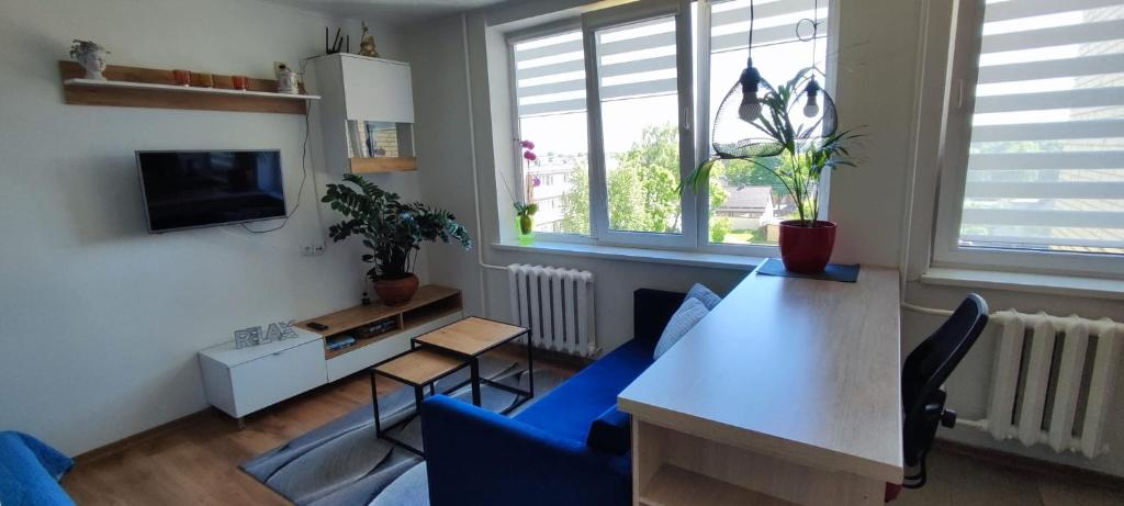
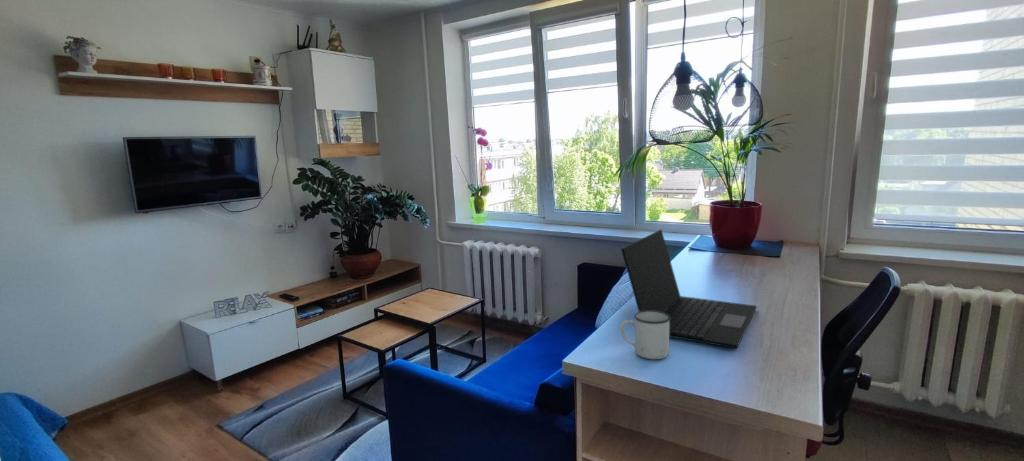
+ mug (644, 334)
+ laptop (676, 282)
